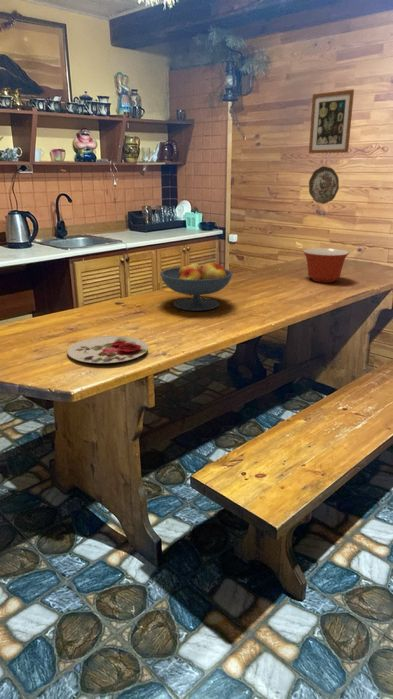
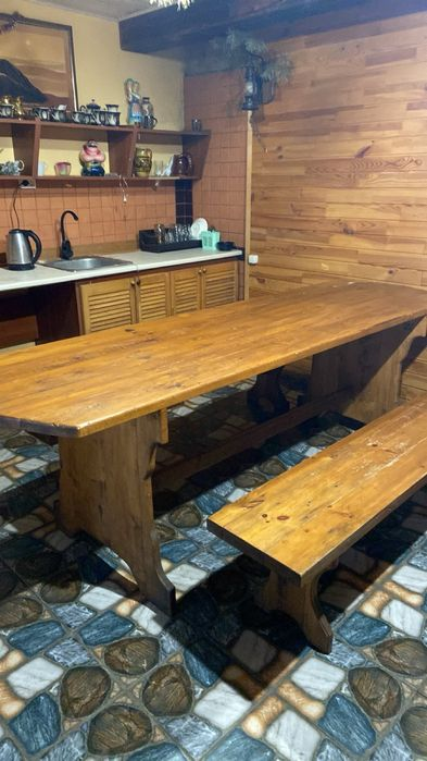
- fruit bowl (196, 283)
- wall art (330, 123)
- decorative plate (324, 185)
- plate (108, 348)
- mixing bowl (324, 265)
